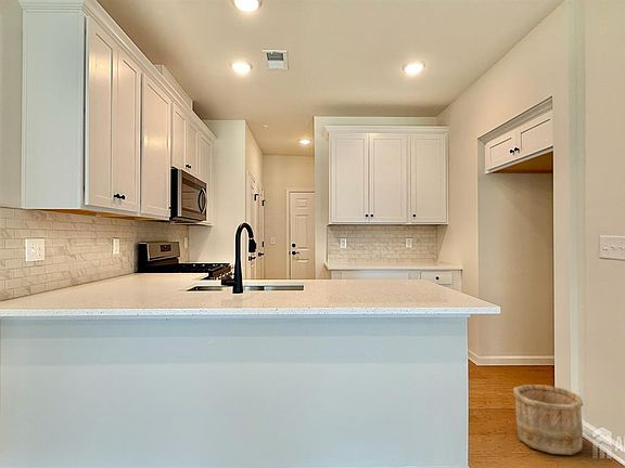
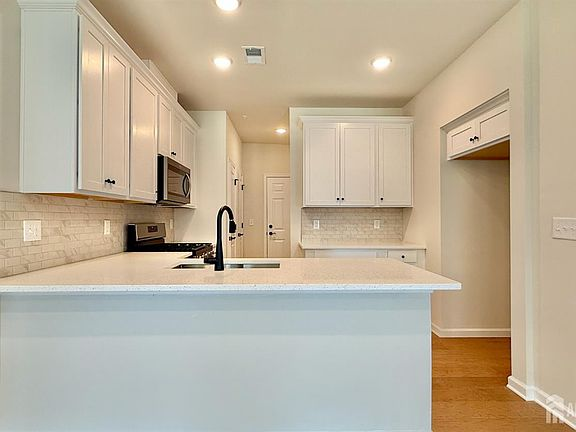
- wooden bucket (547, 417)
